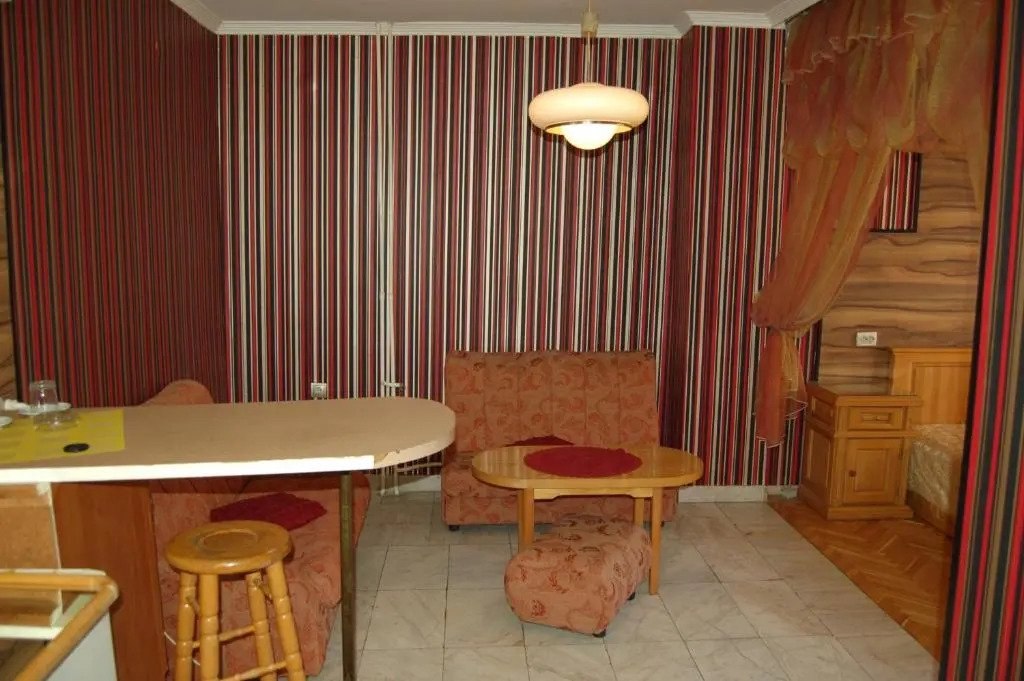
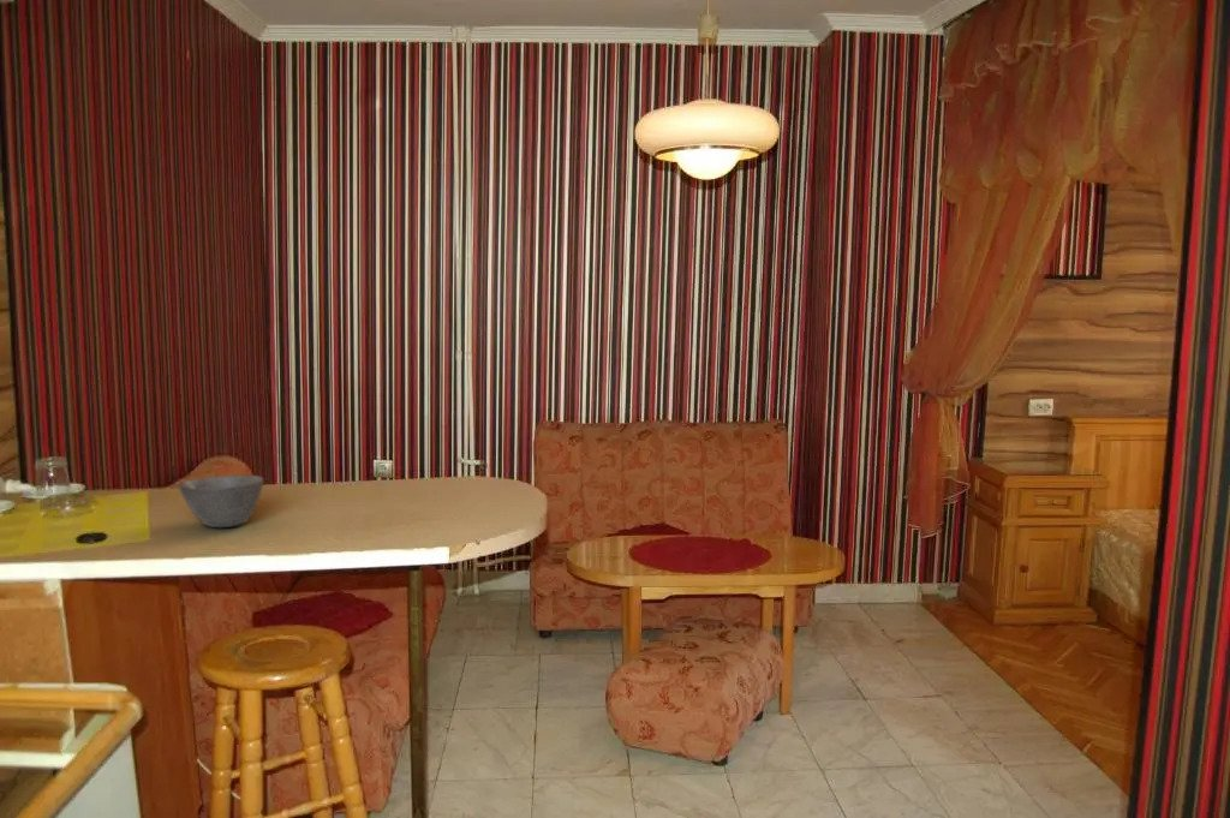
+ bowl (222, 503)
